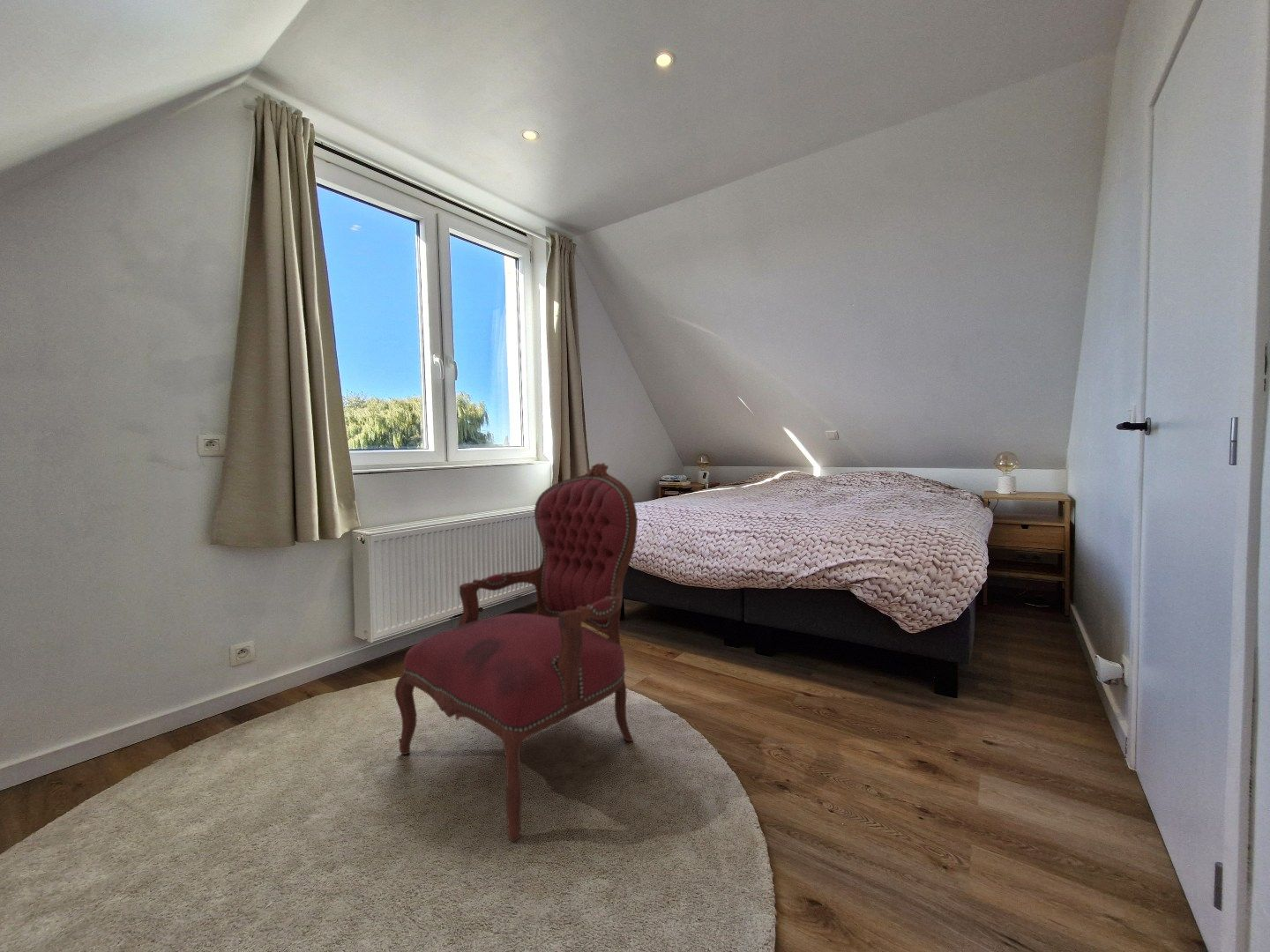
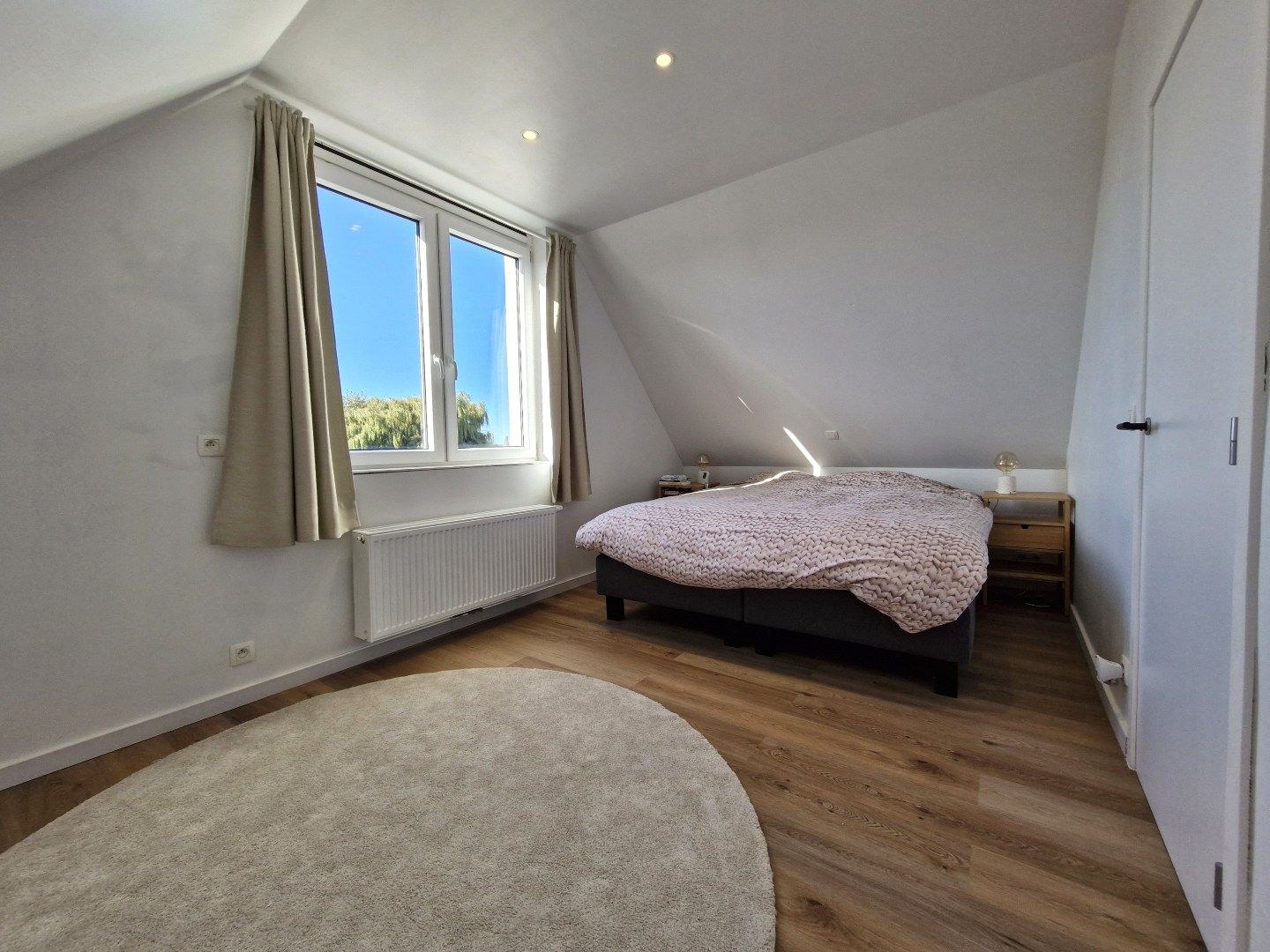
- armchair (537, 606)
